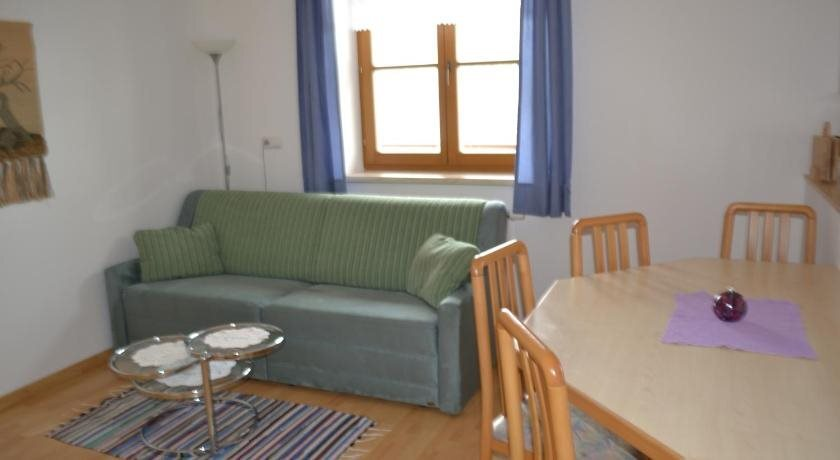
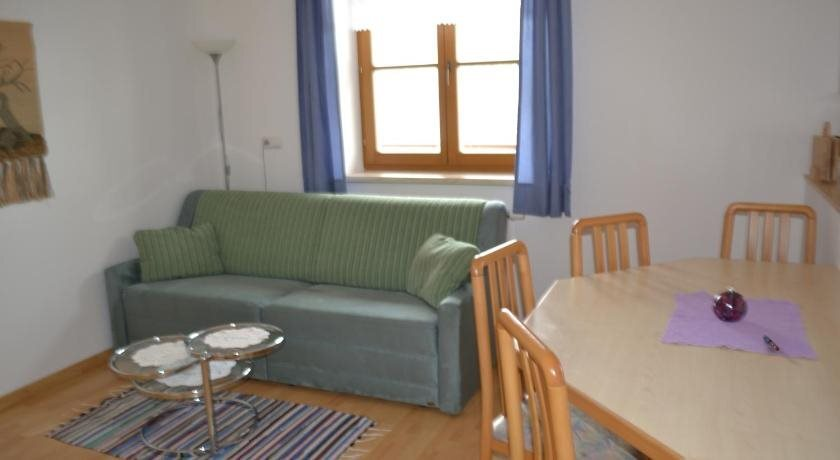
+ pen (770, 341)
